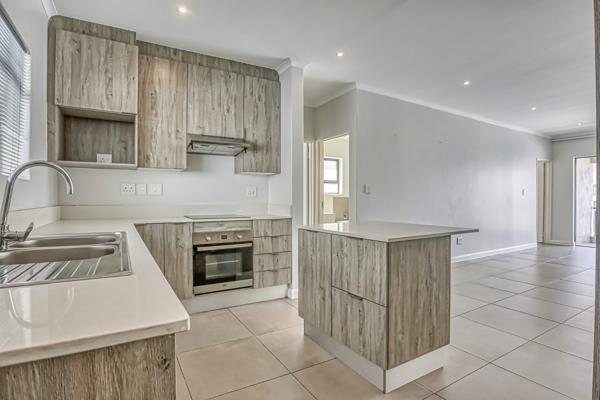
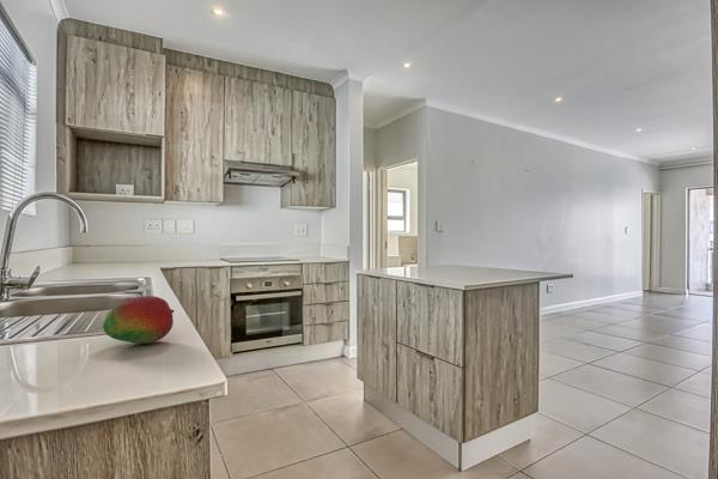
+ fruit (140, 320)
